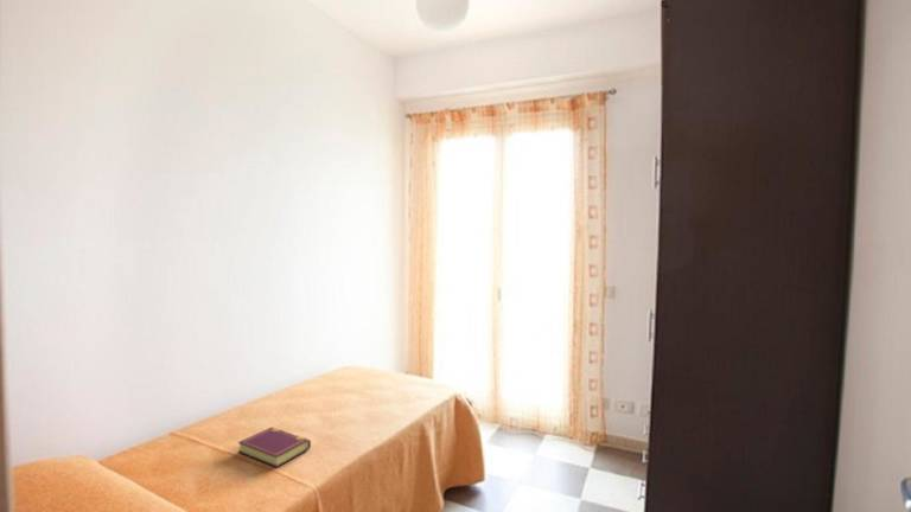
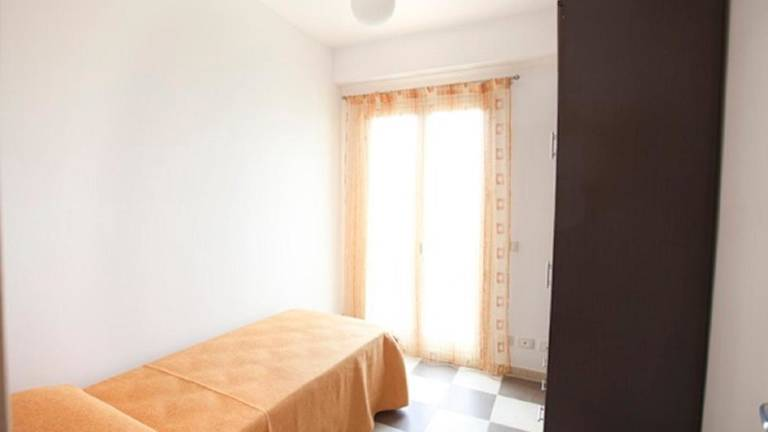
- book (274, 444)
